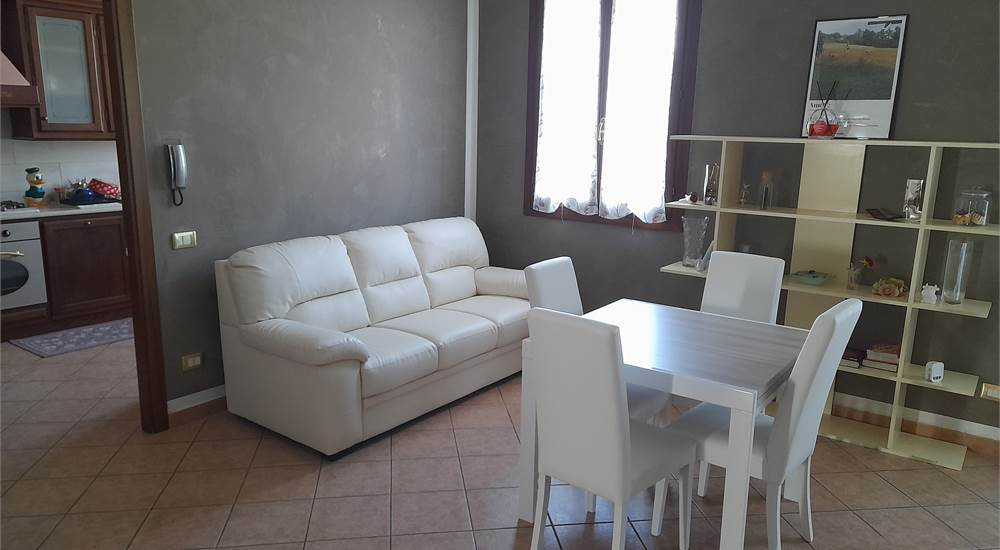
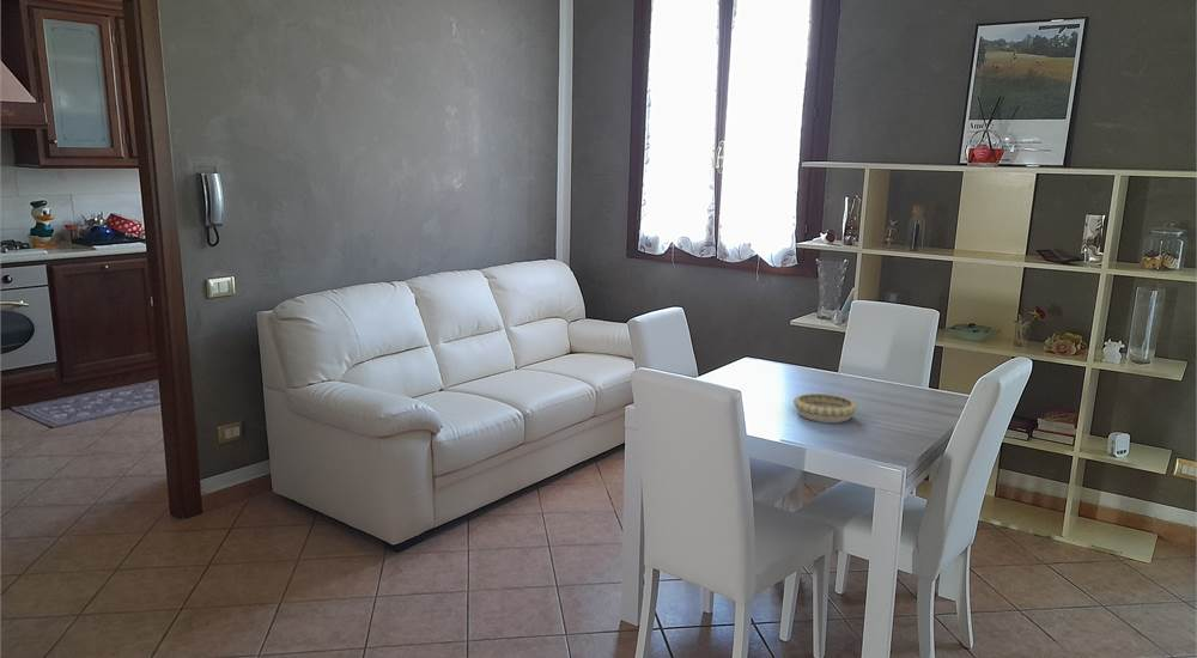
+ decorative bowl (825, 407)
